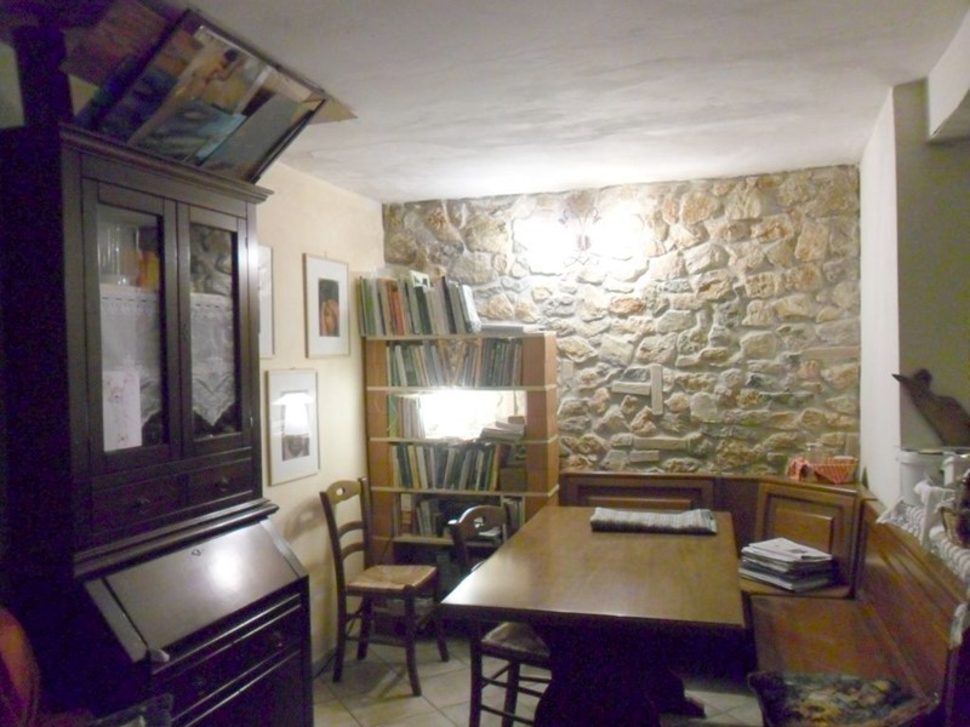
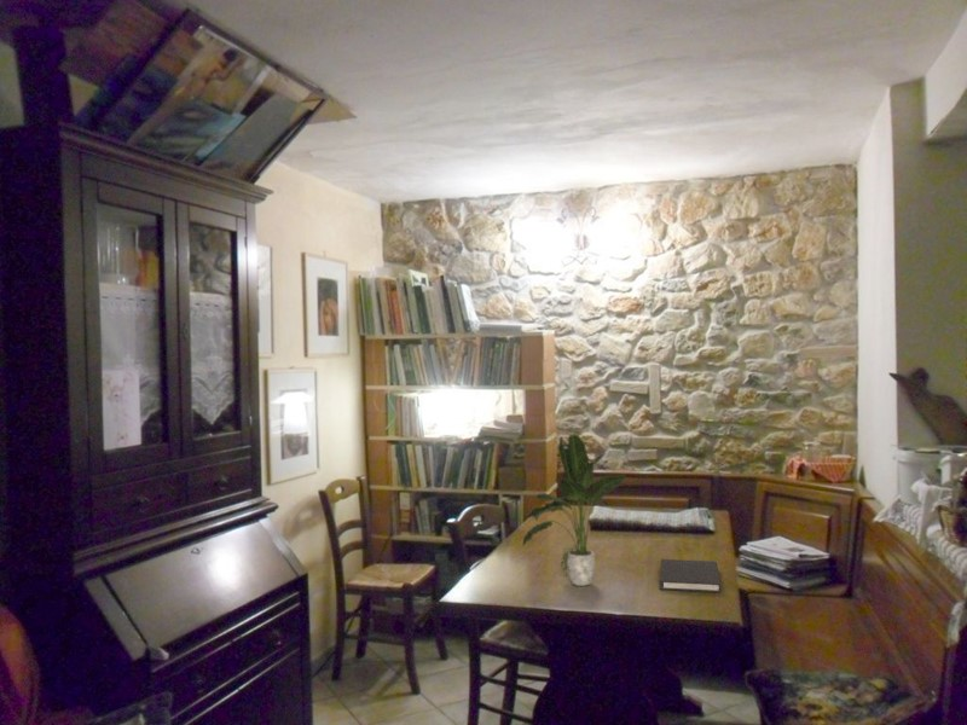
+ potted plant (574, 505)
+ diary (689, 574)
